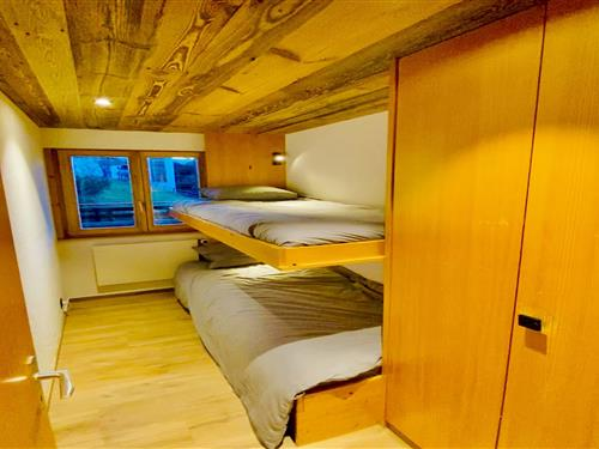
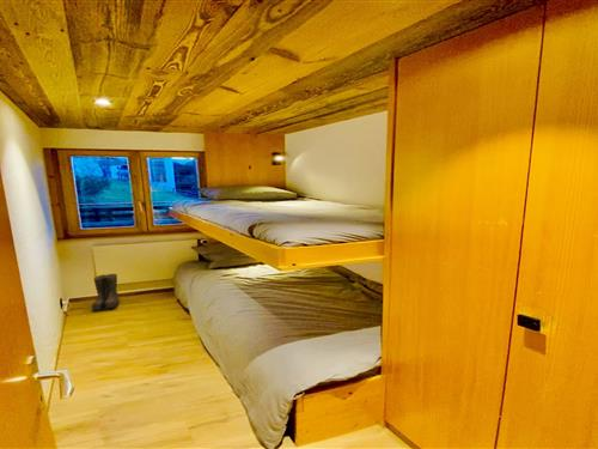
+ boots (104, 291)
